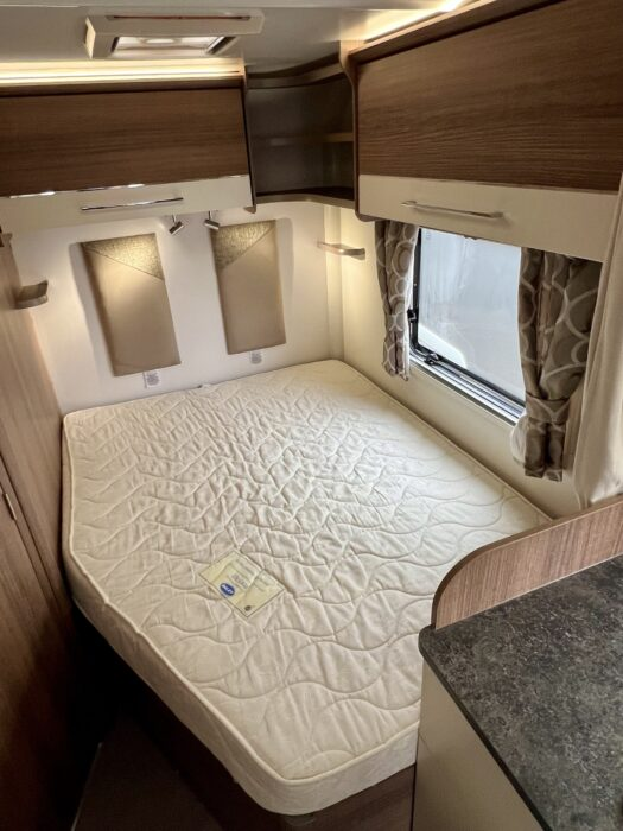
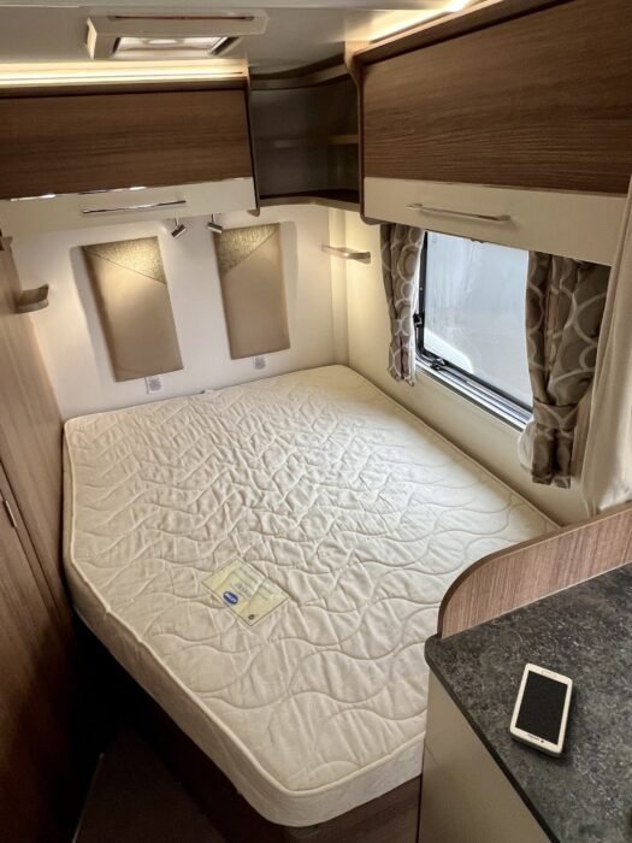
+ cell phone (542, 706)
